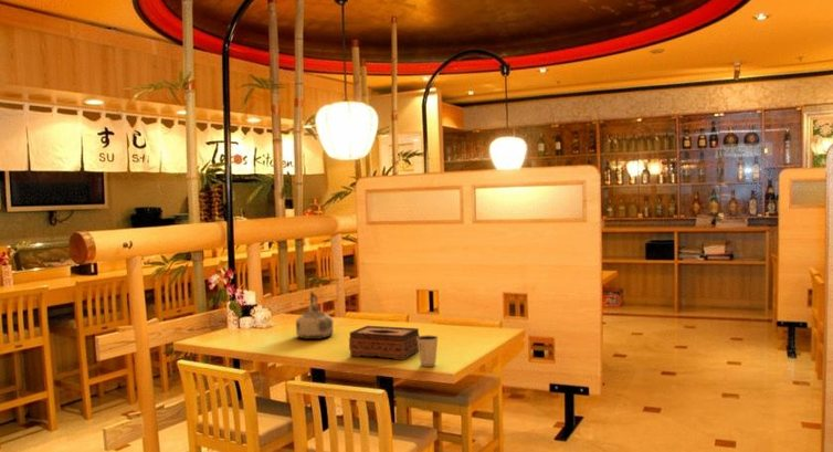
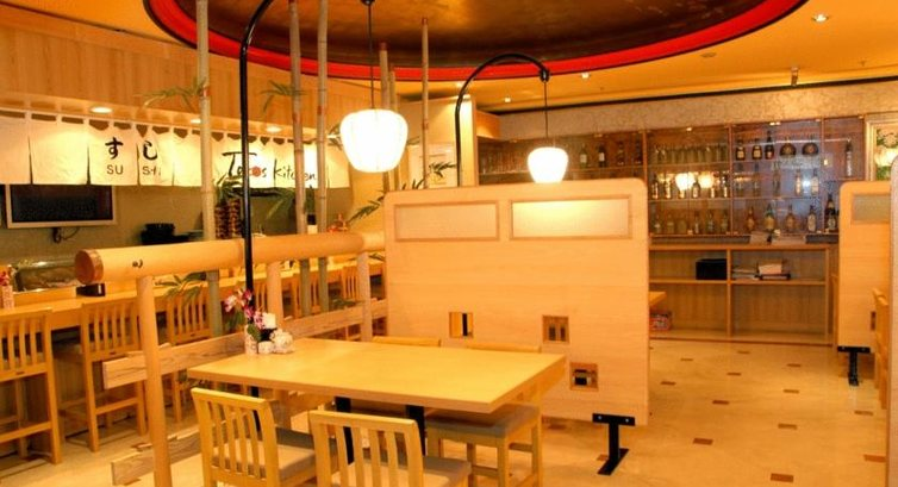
- dixie cup (428, 350)
- tissue box (384, 341)
- kettle (313, 314)
